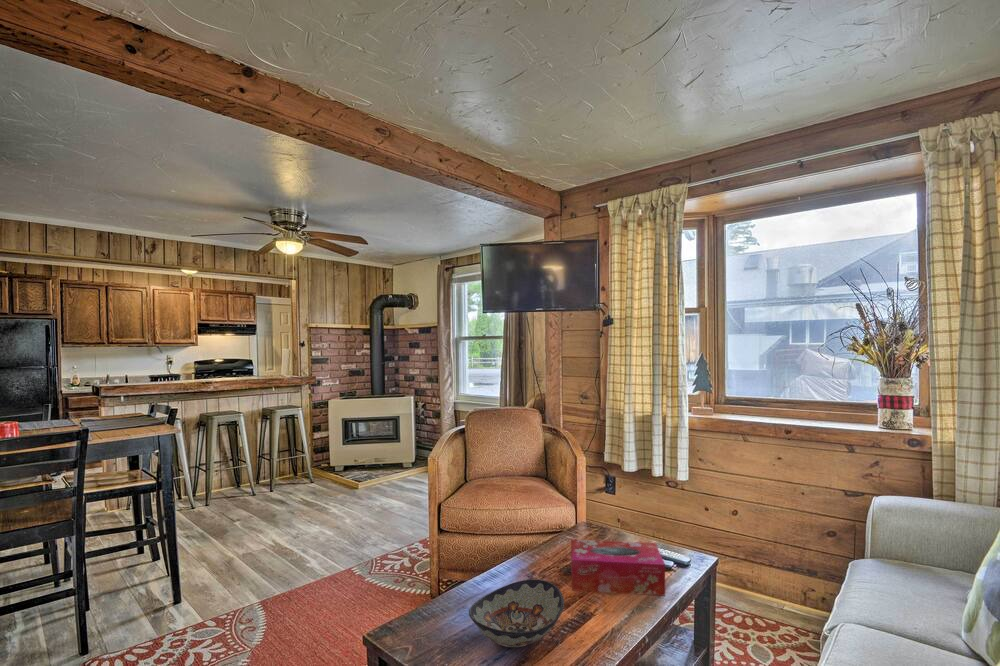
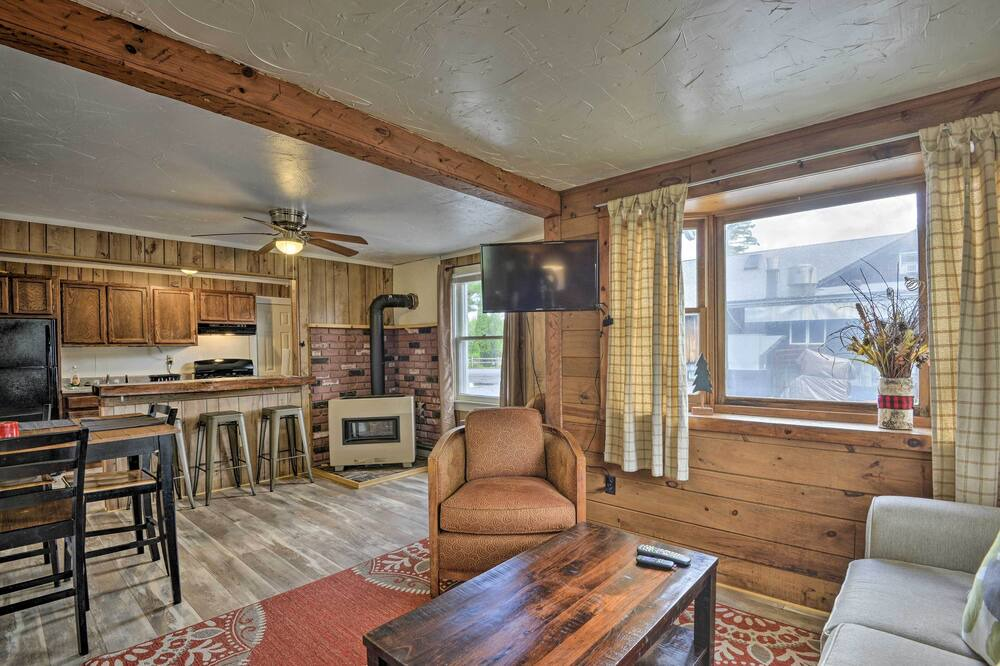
- tissue box (615, 566)
- decorative bowl (517, 618)
